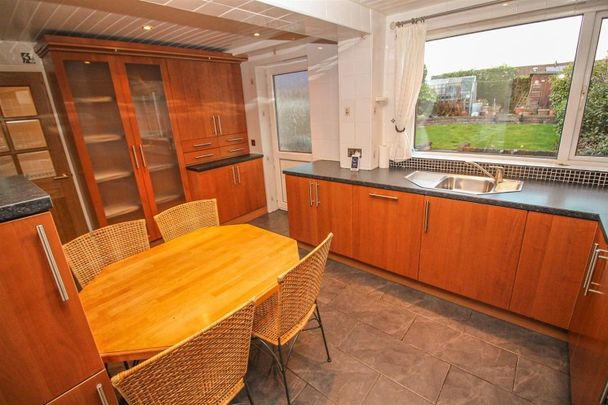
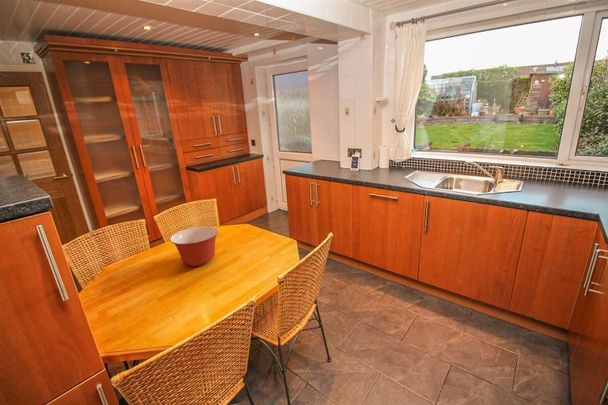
+ mixing bowl (197, 247)
